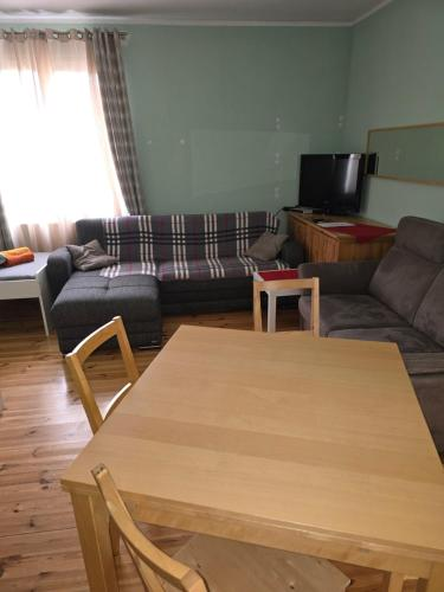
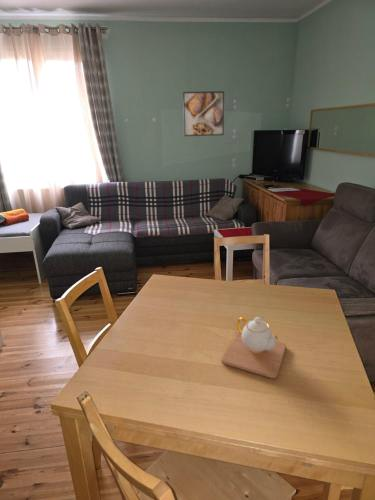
+ teapot (255, 337)
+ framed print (203, 114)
